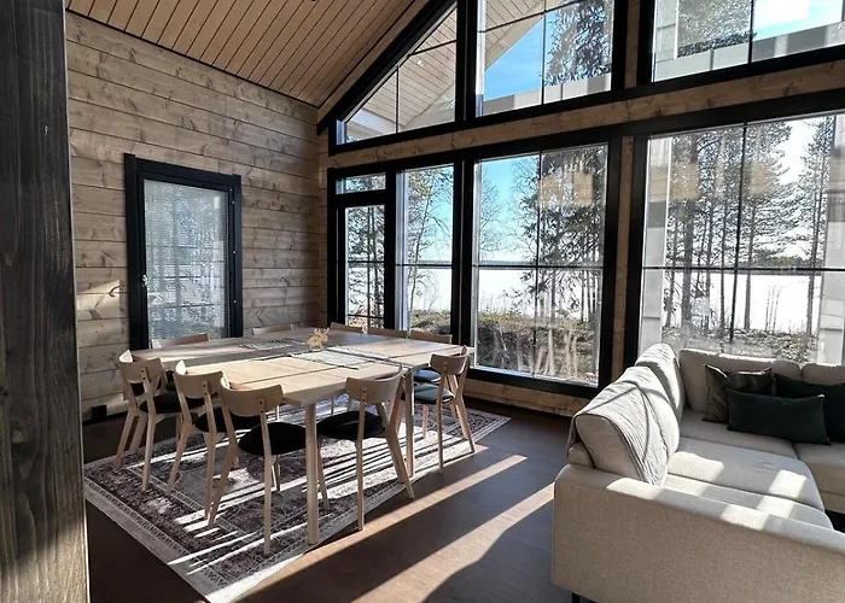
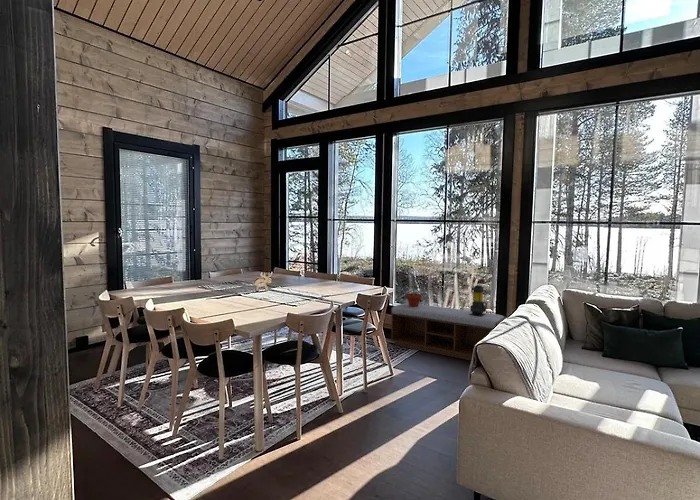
+ bench (445, 330)
+ lantern (479, 300)
+ potted plant (413, 292)
